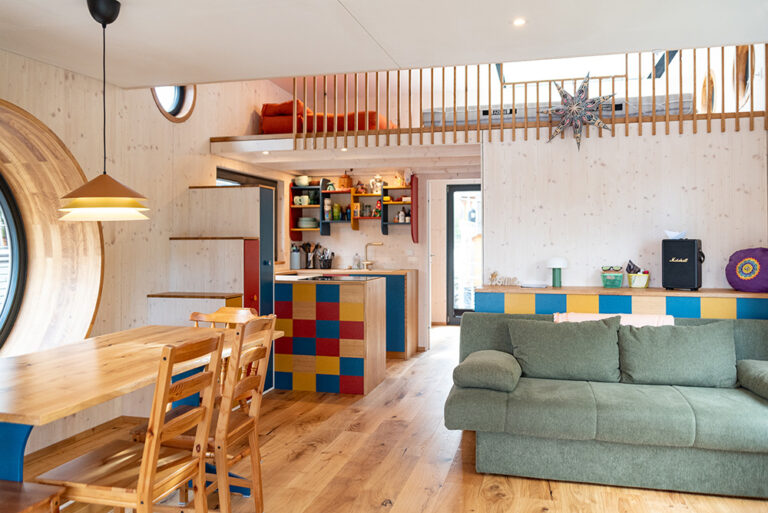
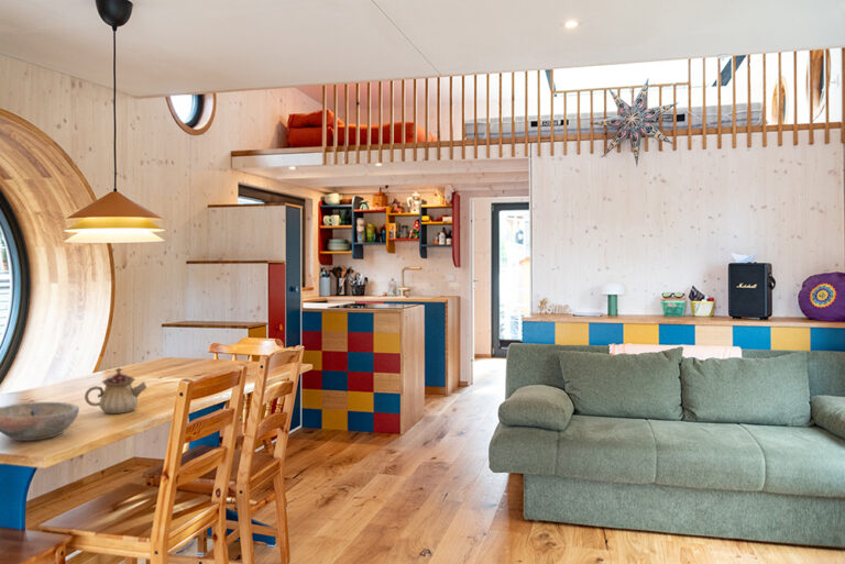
+ bowl (35, 421)
+ teapot (116, 389)
